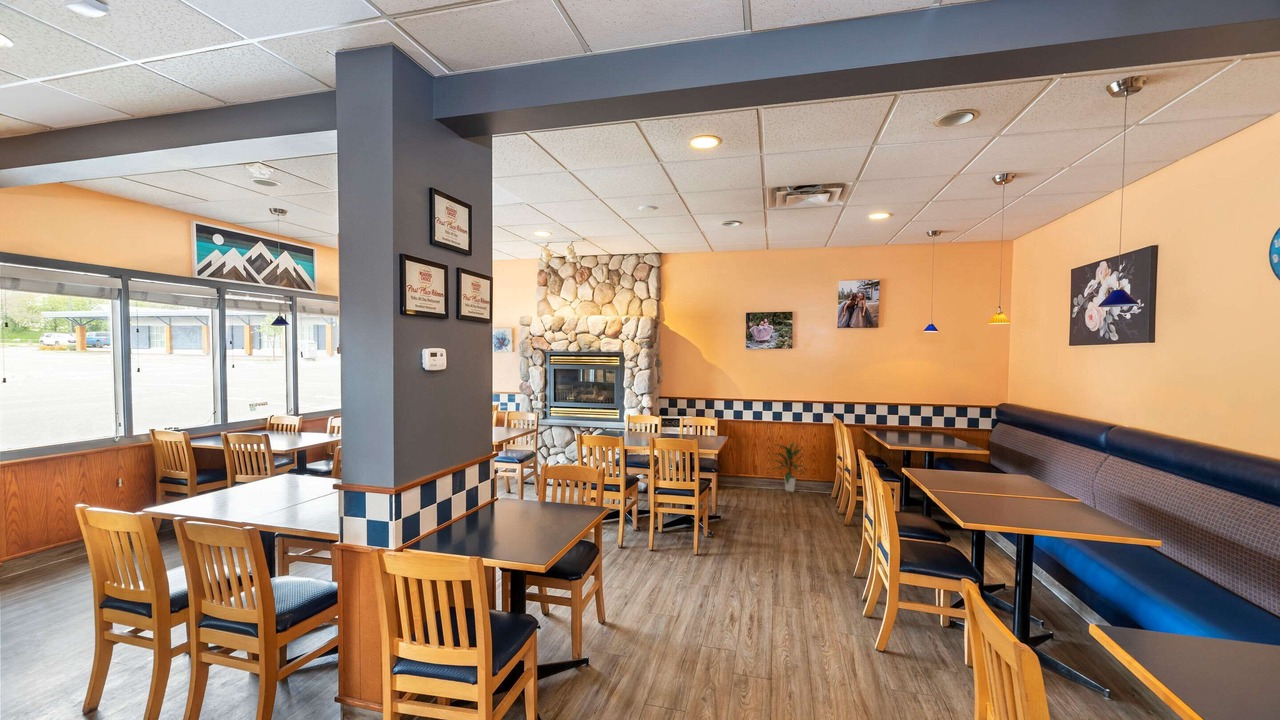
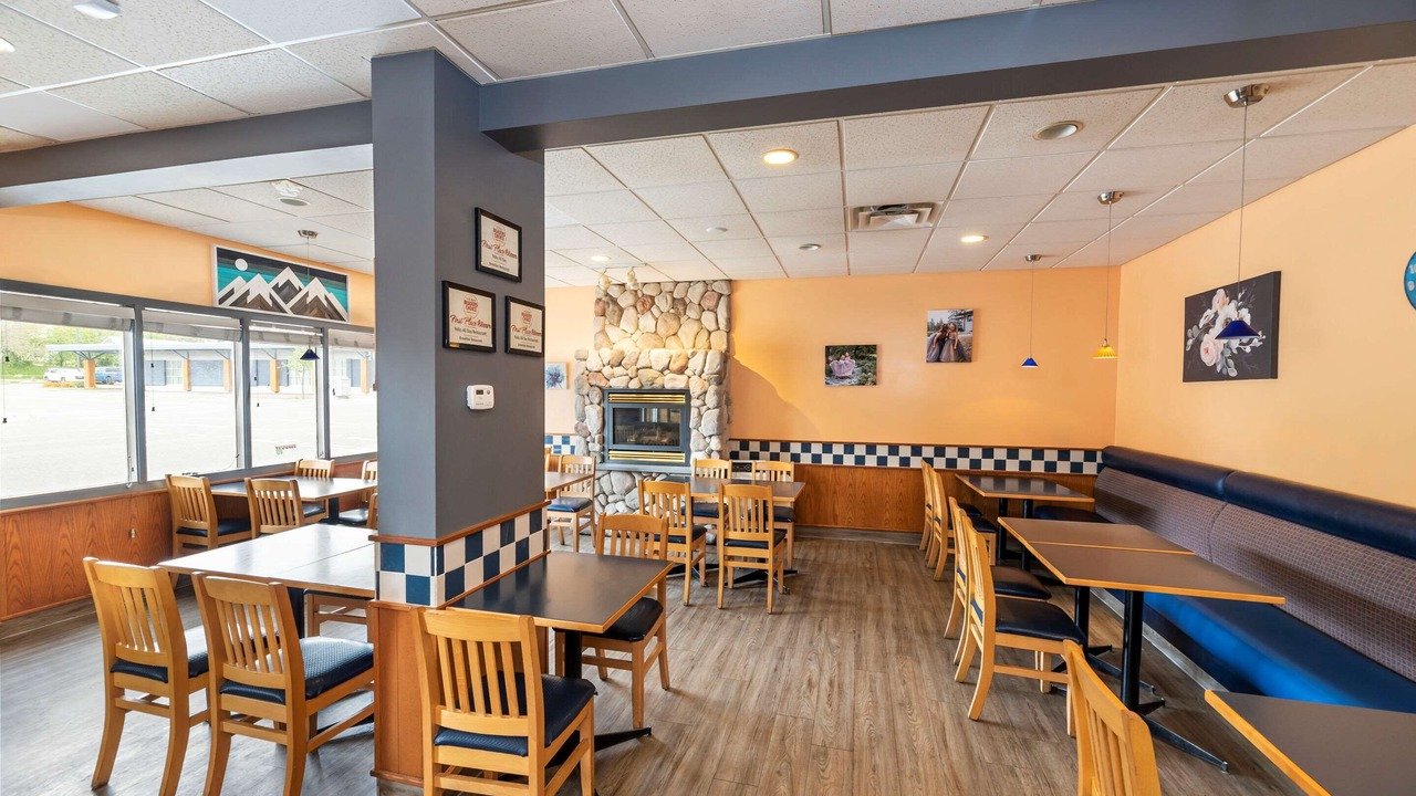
- indoor plant (789, 465)
